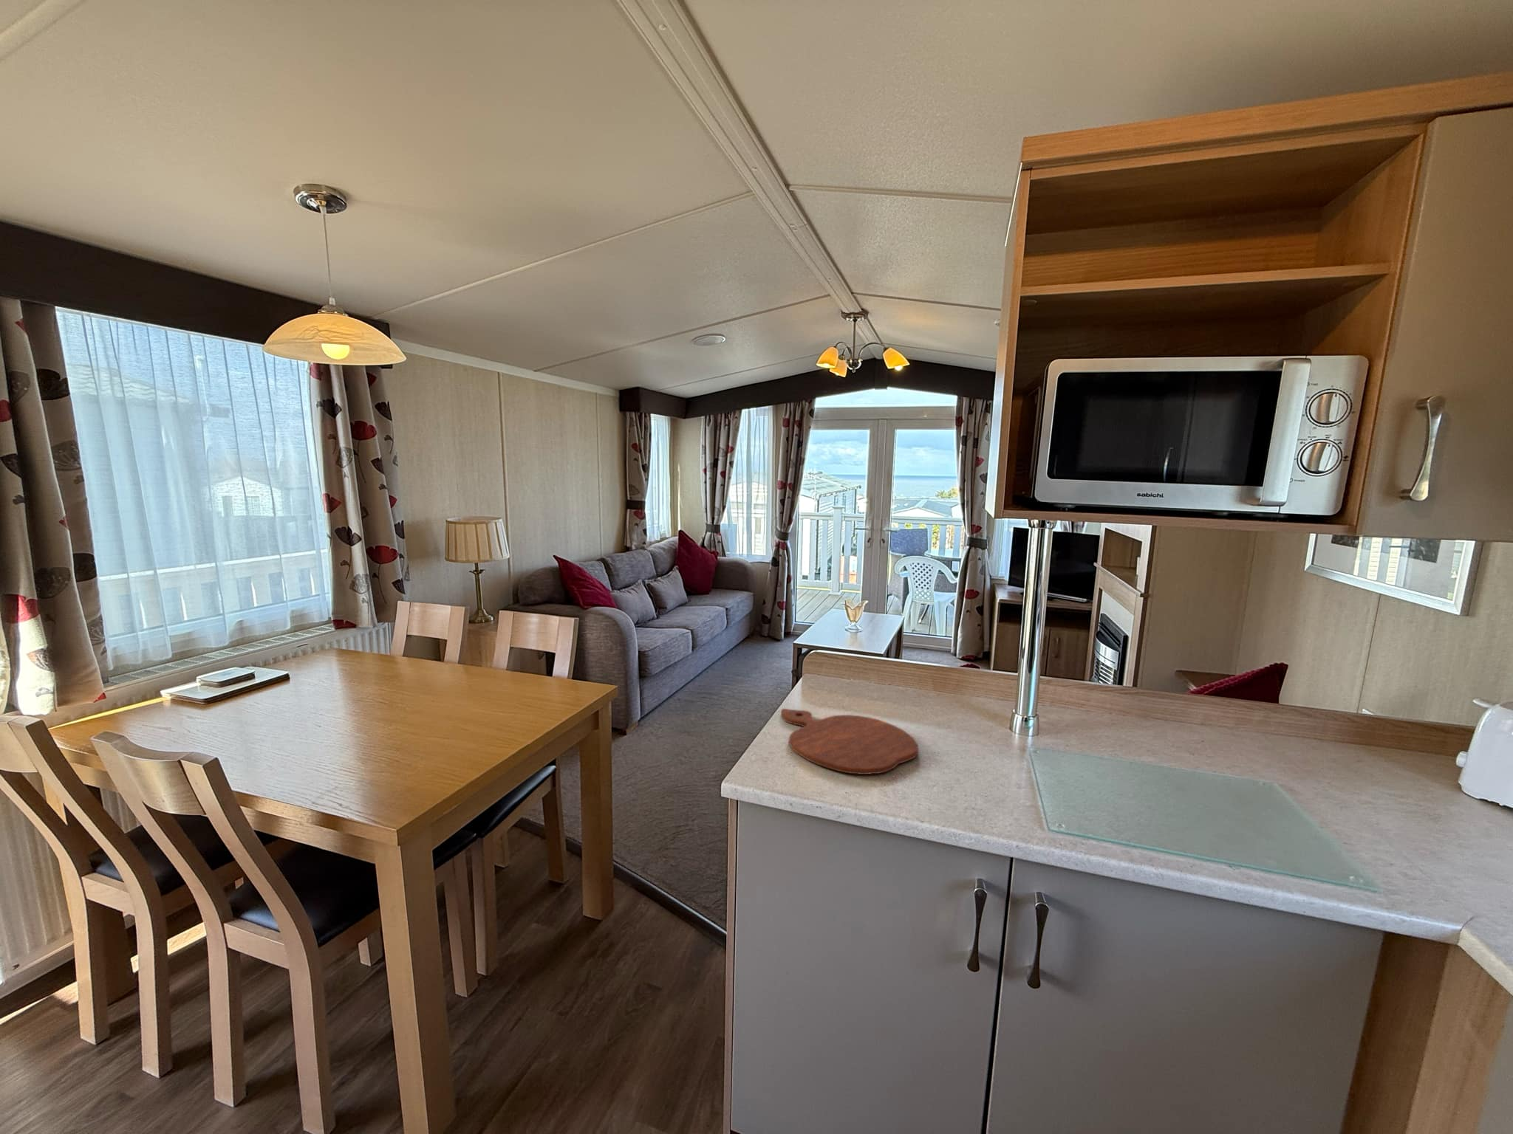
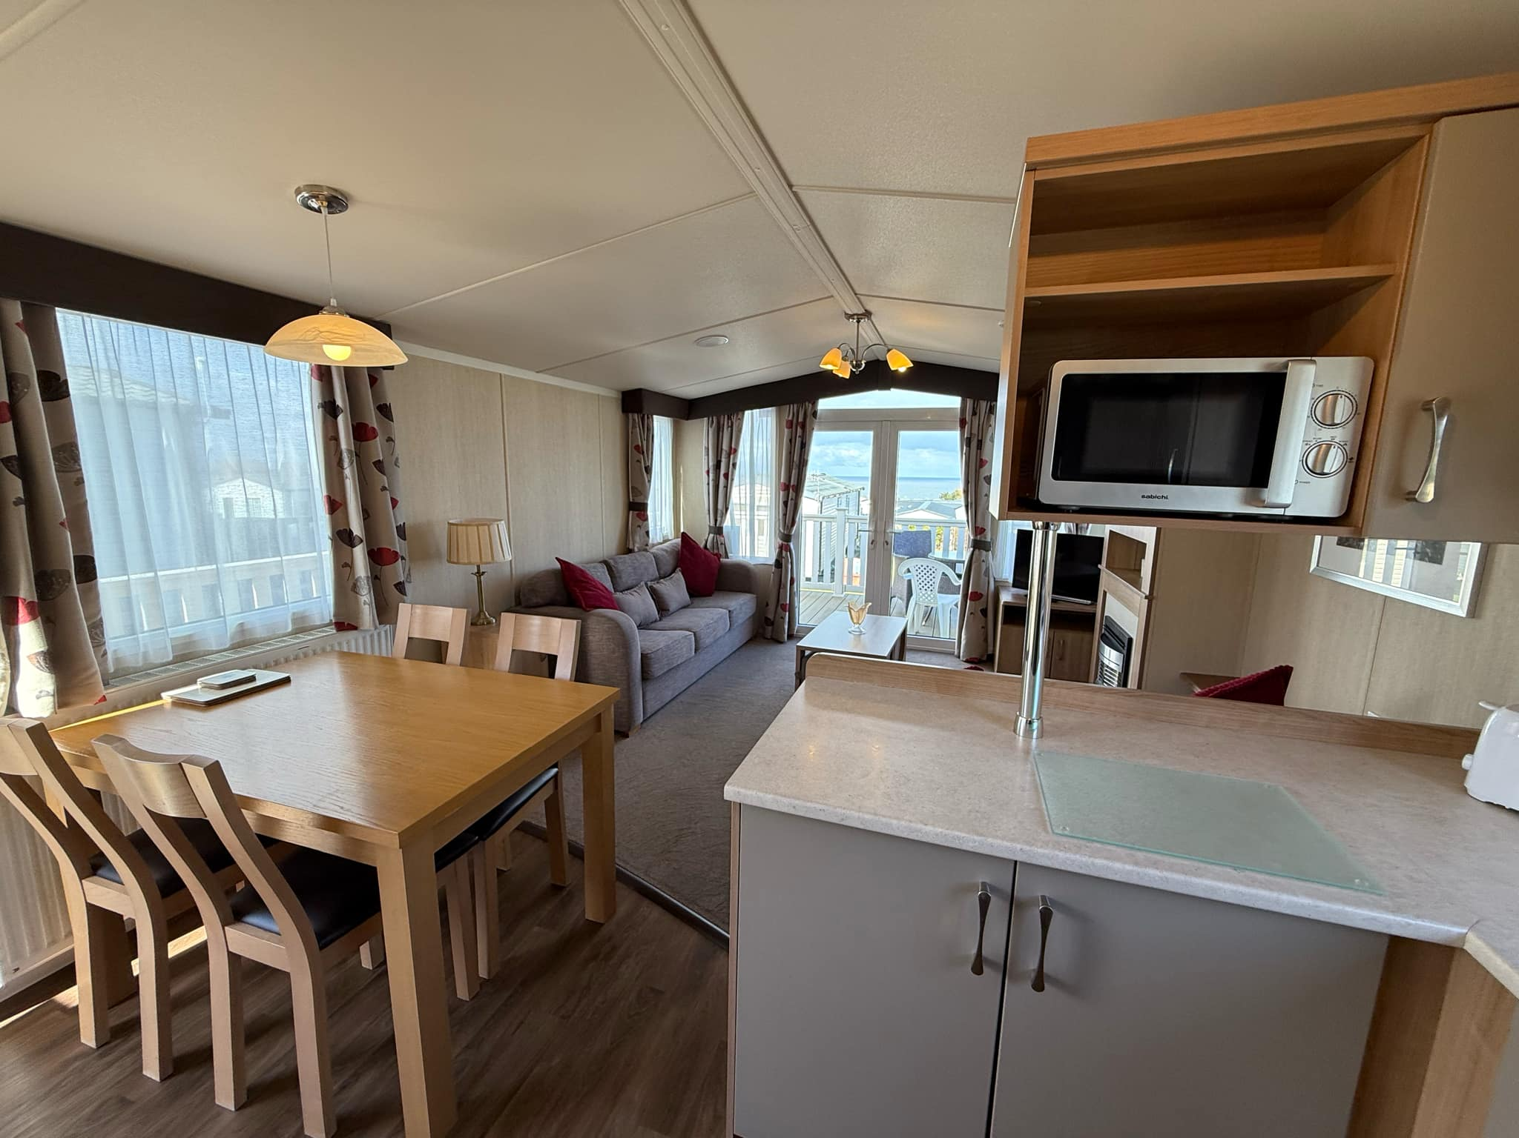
- cutting board (835, 734)
